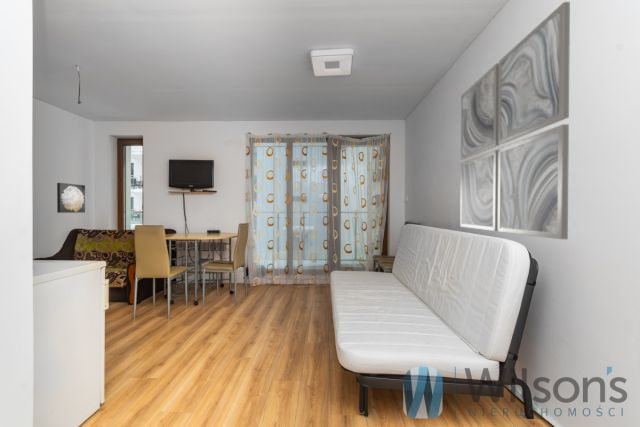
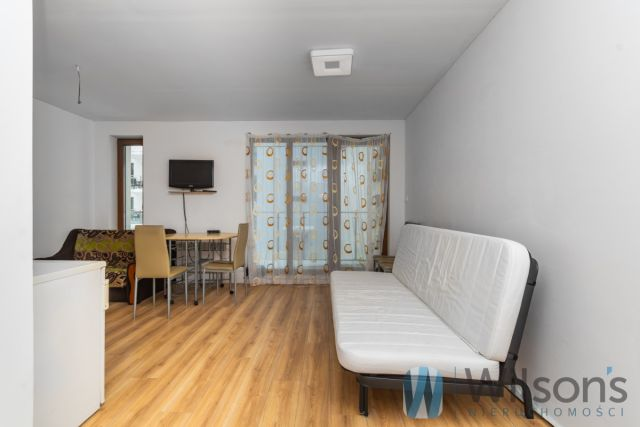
- wall art (71, 198)
- wall art (498, 145)
